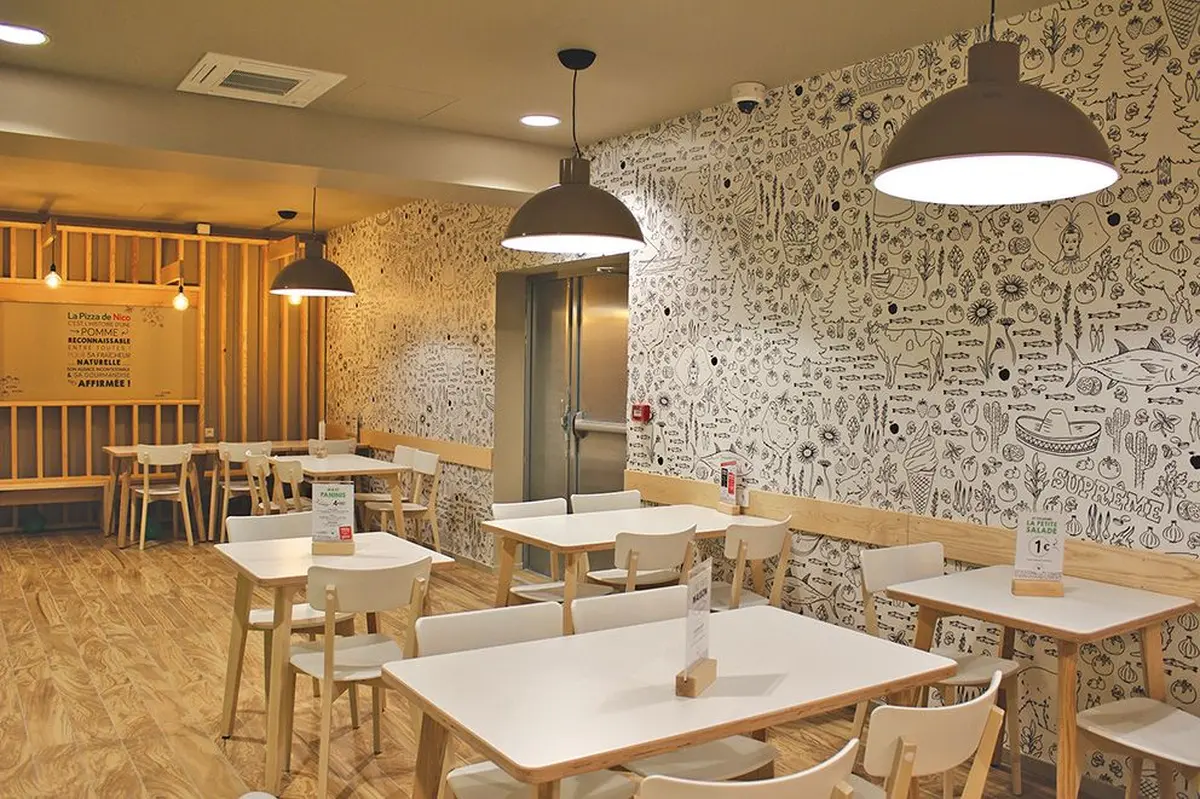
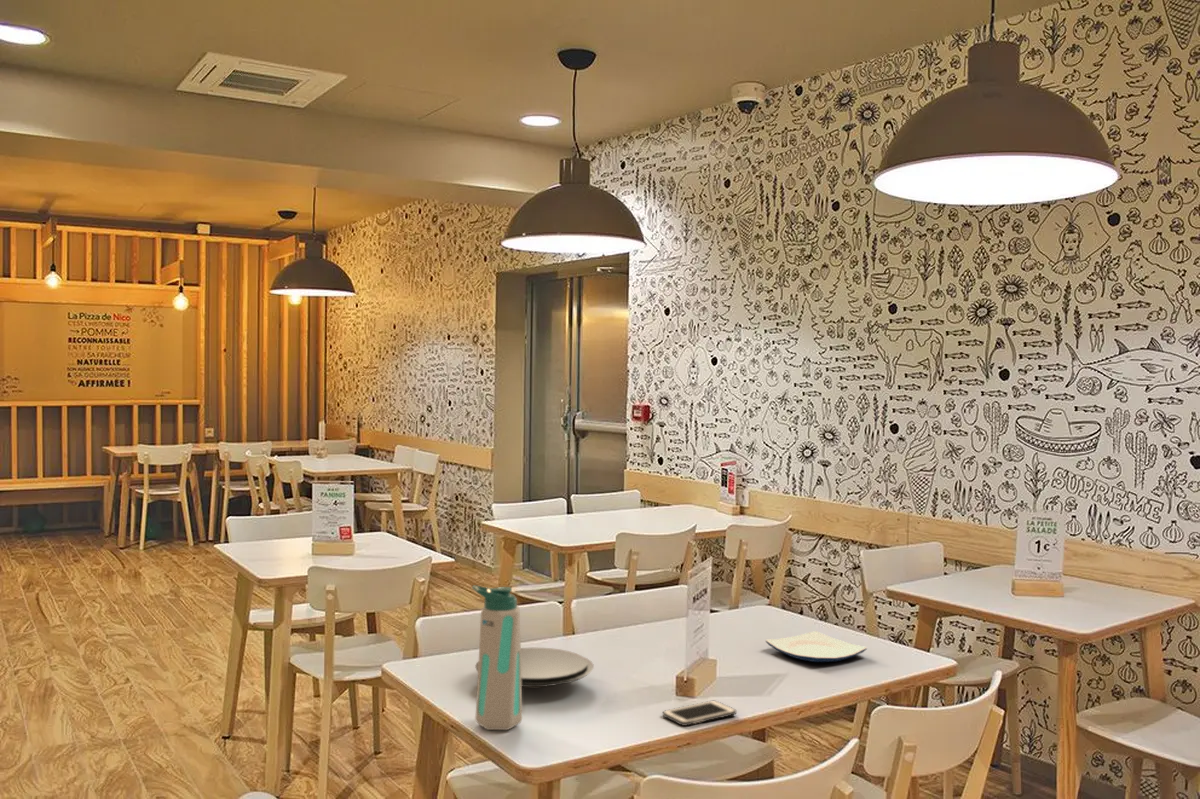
+ cell phone (699, 713)
+ plate (815, 648)
+ water bottle (496, 655)
+ plate (534, 673)
